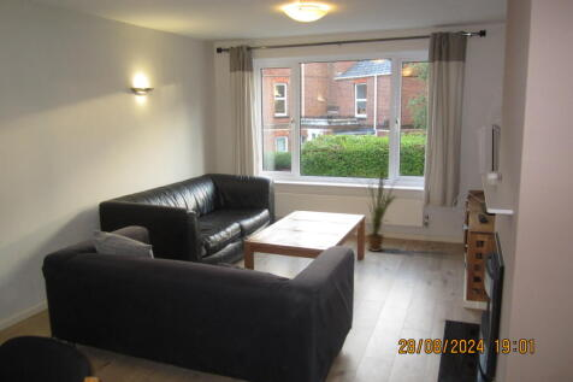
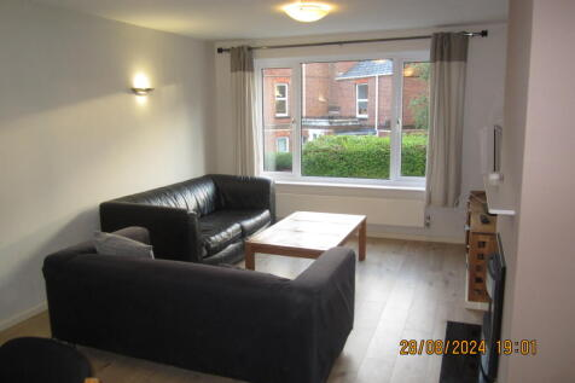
- house plant (374, 208)
